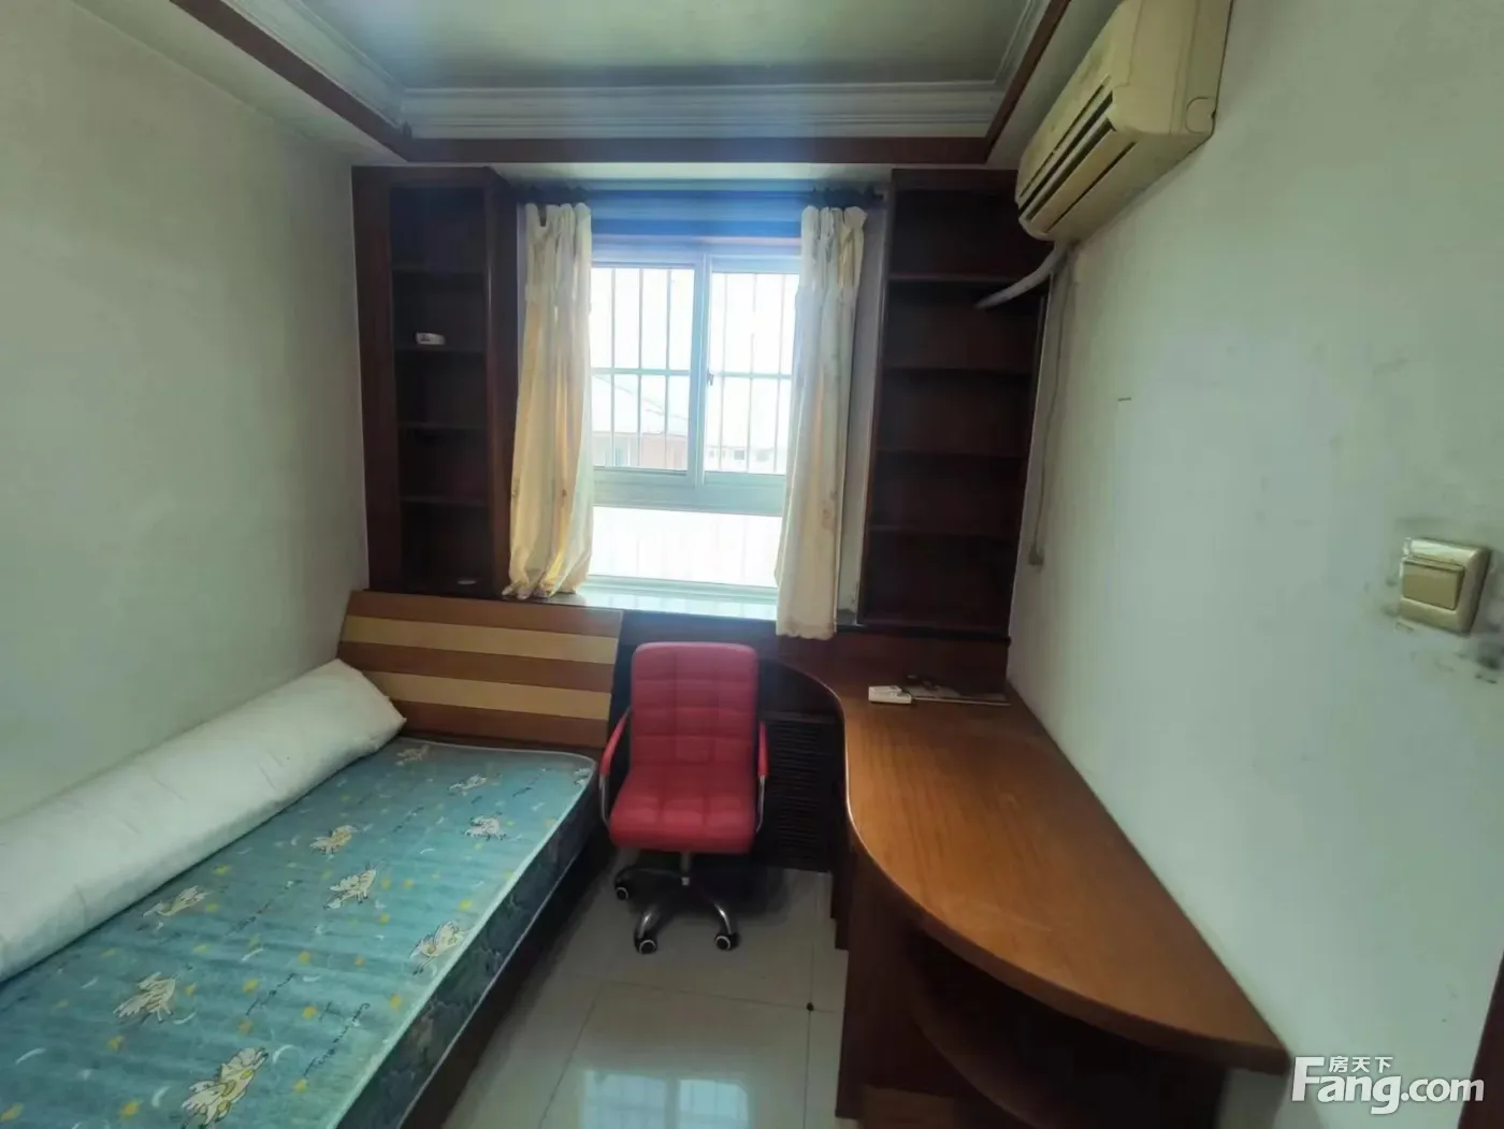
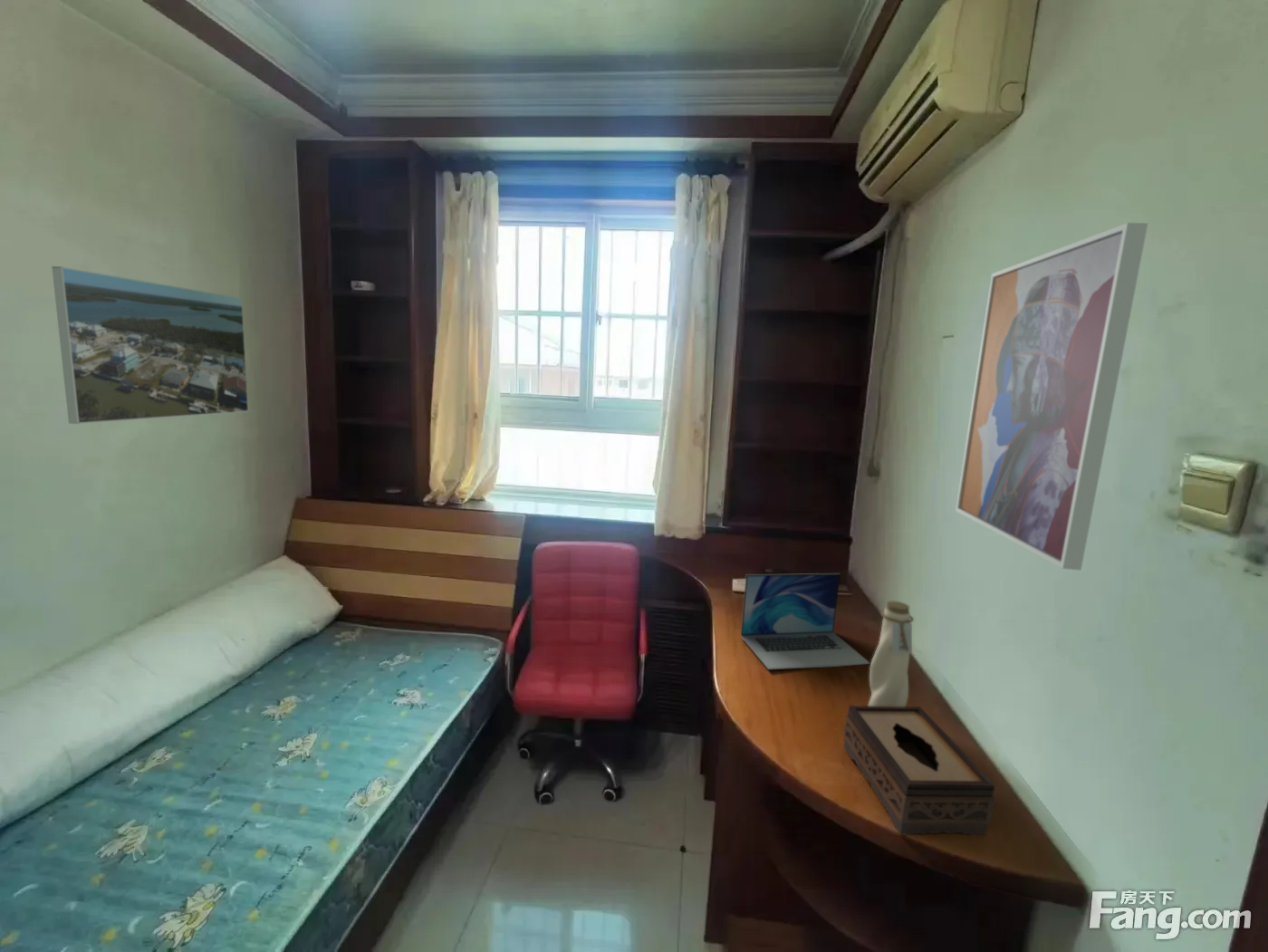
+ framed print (168, 351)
+ laptop (806, 618)
+ wall art (1030, 399)
+ tissue box (911, 764)
+ water bottle (892, 661)
